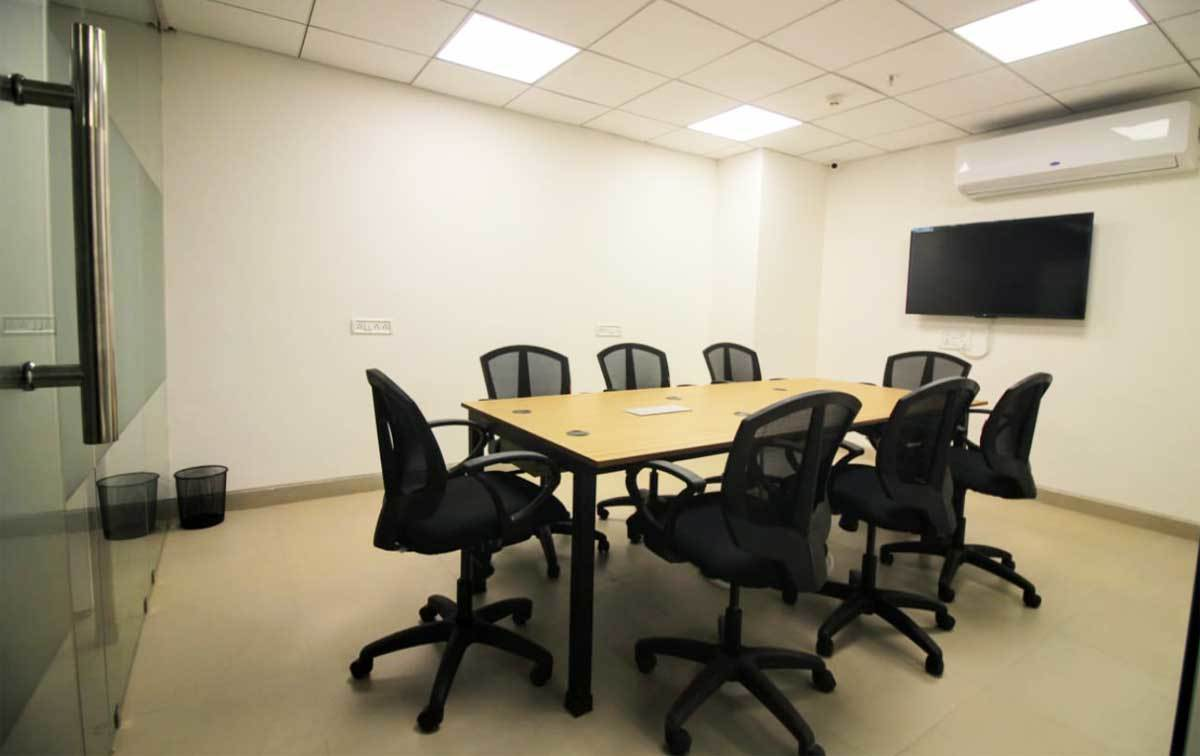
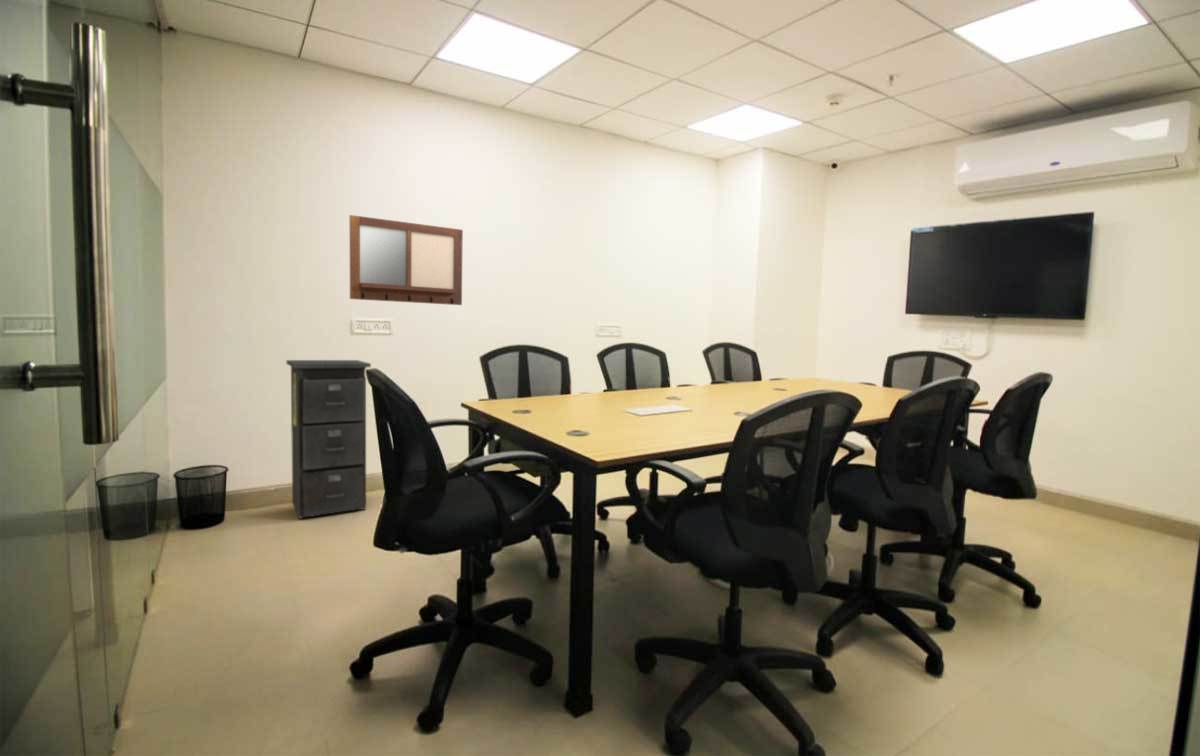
+ writing board (410, 262)
+ filing cabinet (329, 435)
